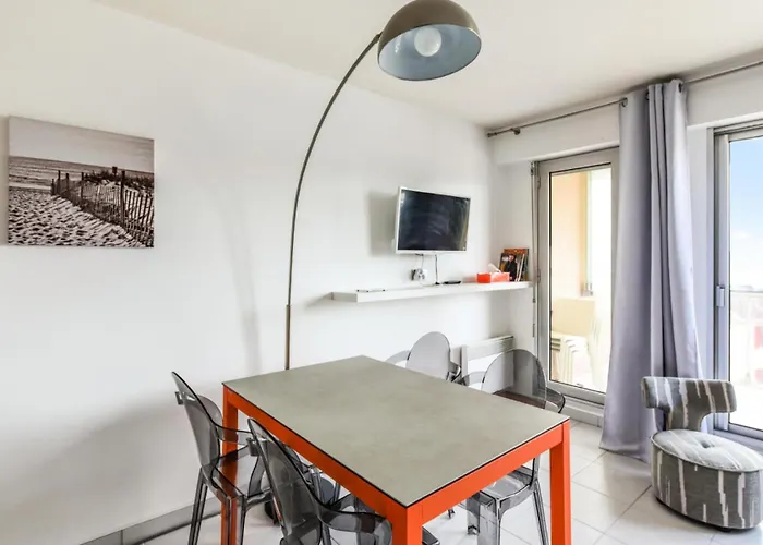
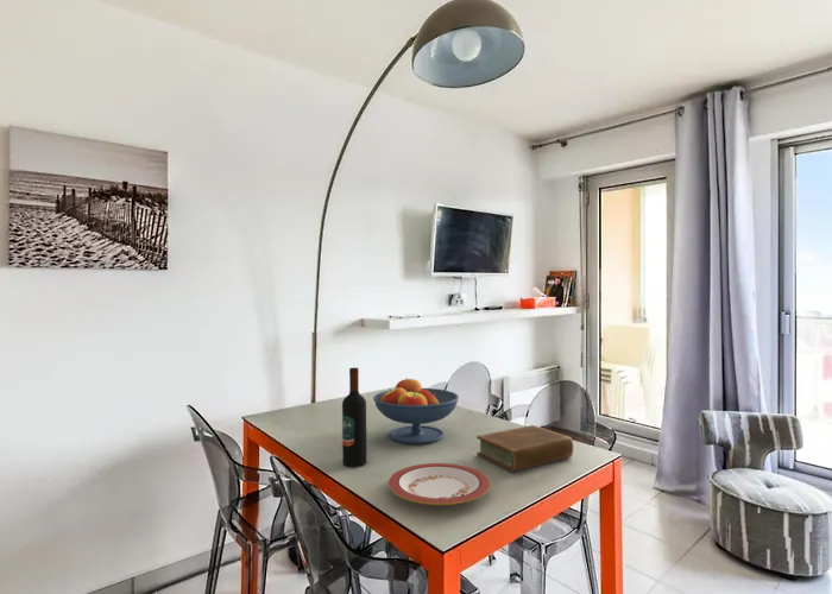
+ book (524, 447)
+ wine bottle (354, 415)
+ fruit bowl (416, 409)
+ plate (439, 485)
